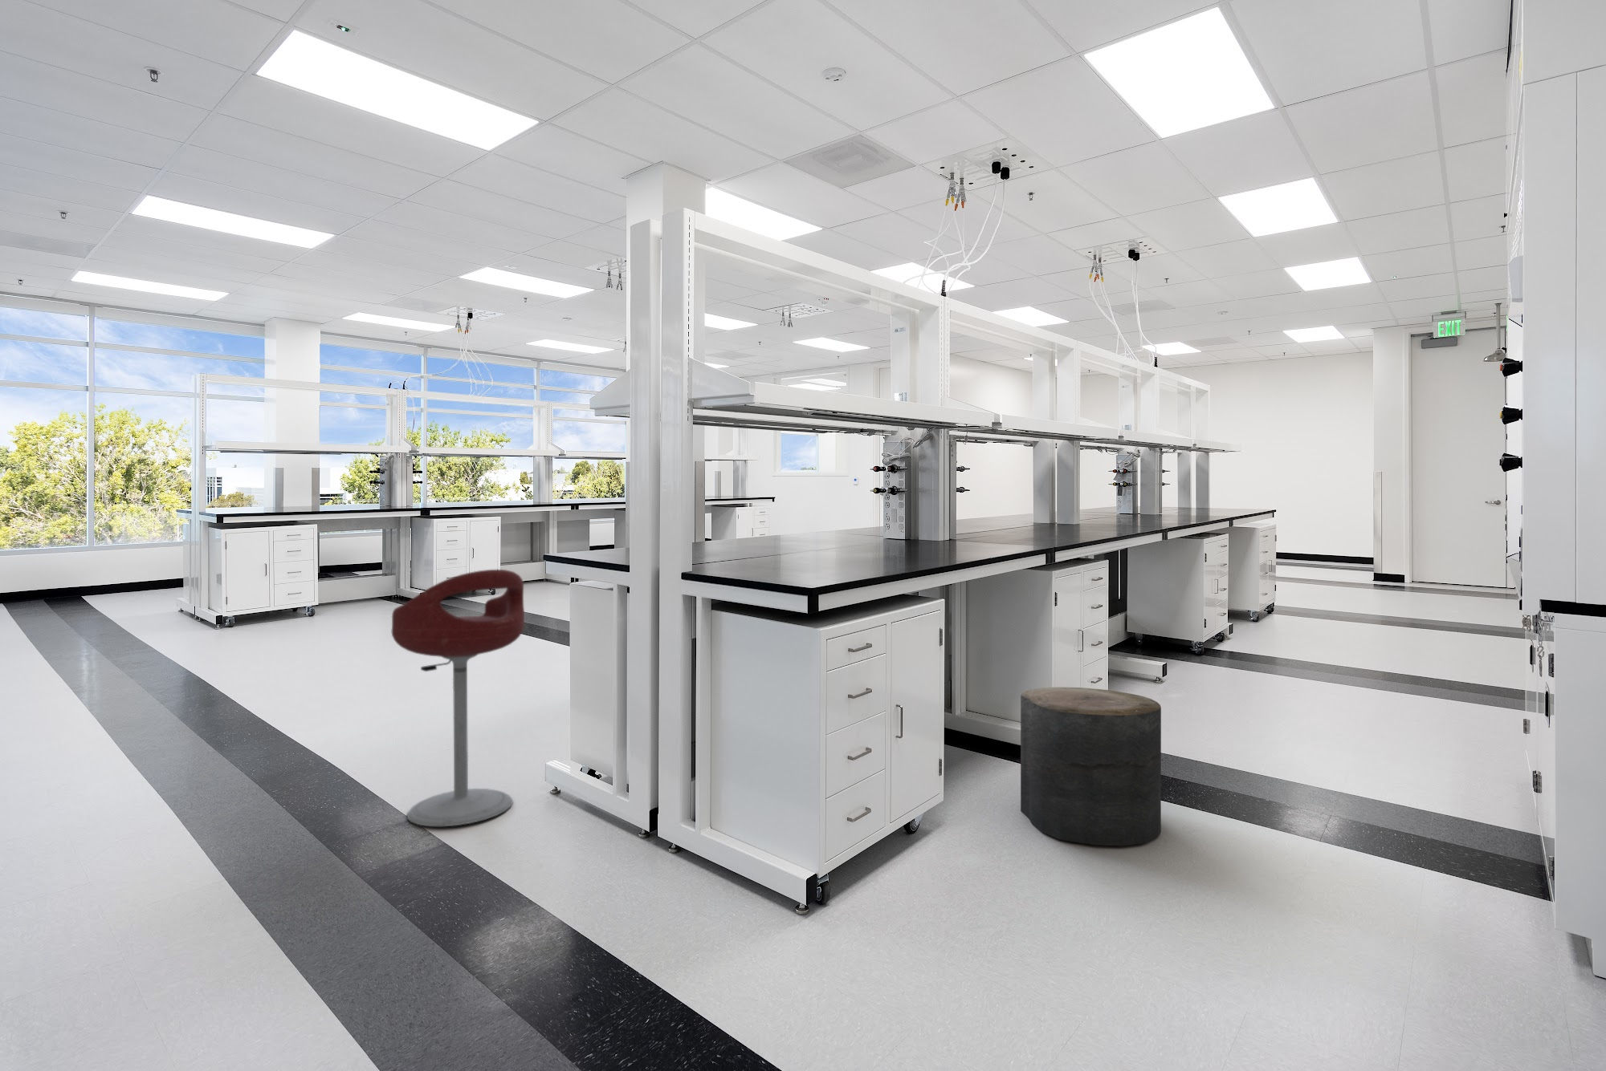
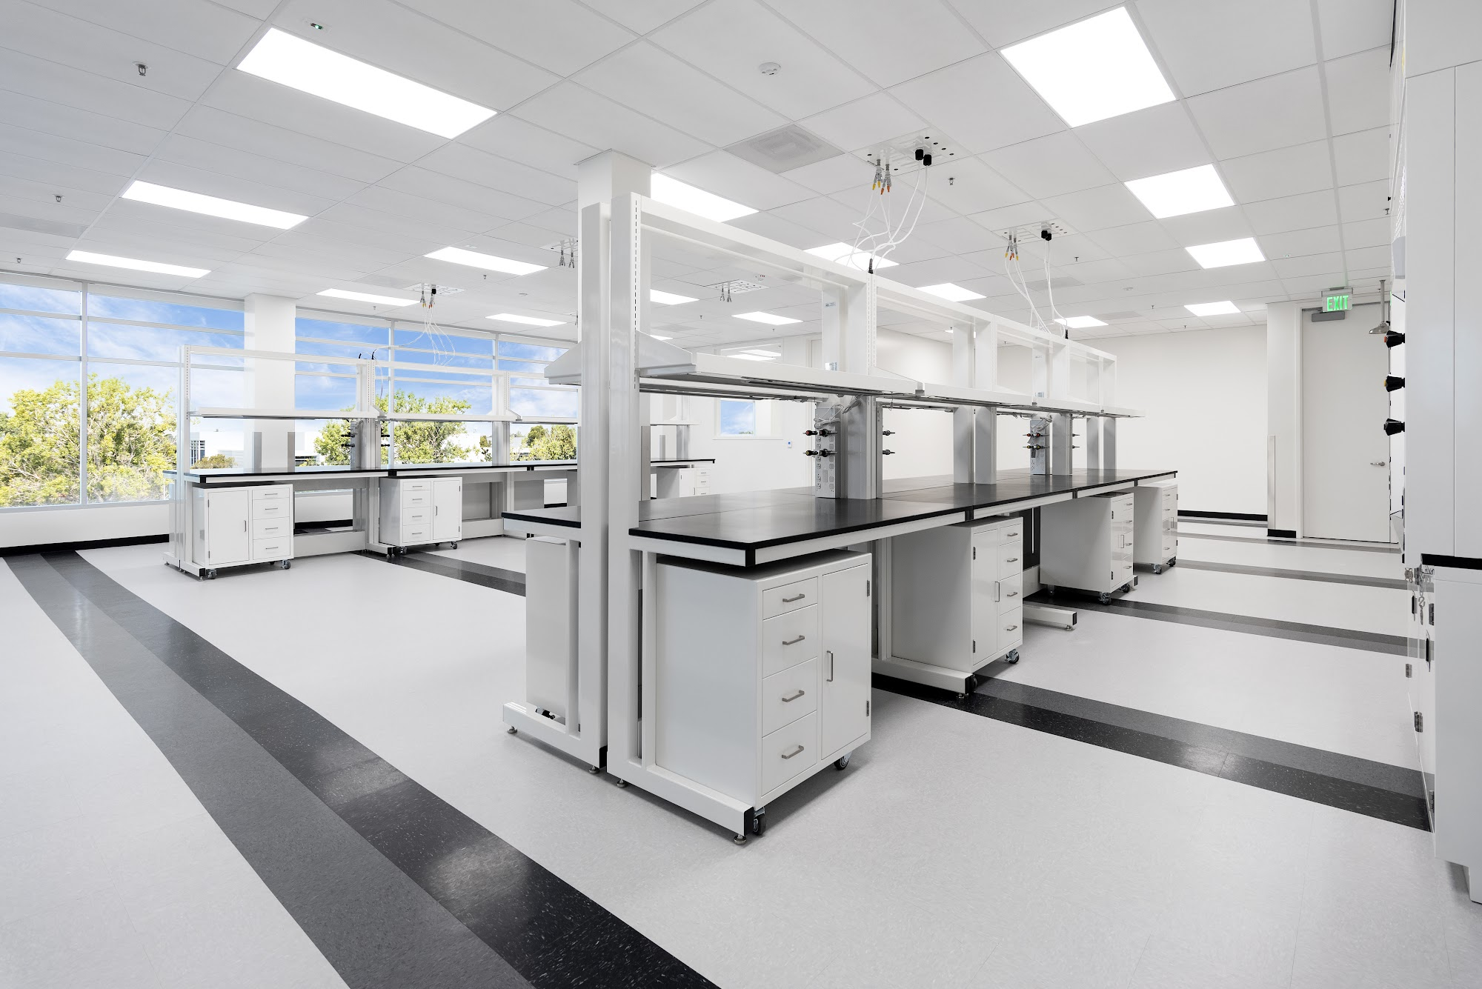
- bar stool (460, 687)
- stool (1088, 760)
